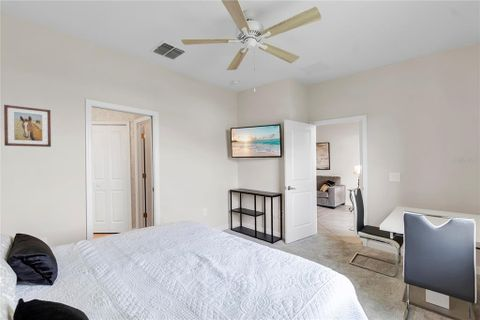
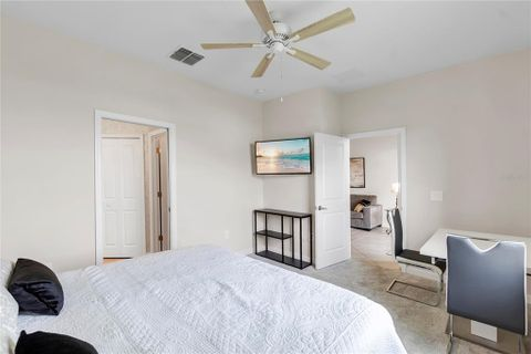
- wall art (28, 127)
